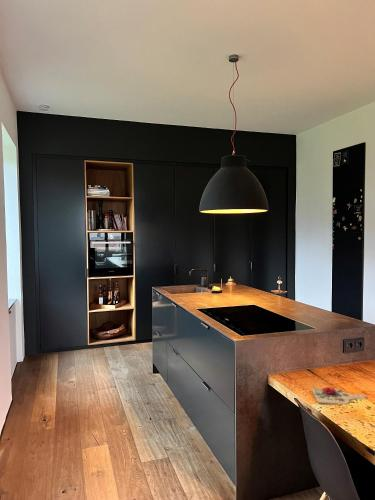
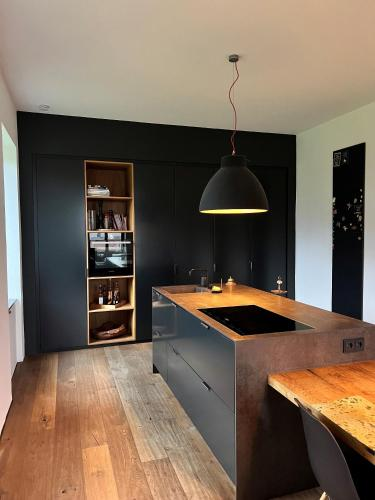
- cutting board (340, 394)
